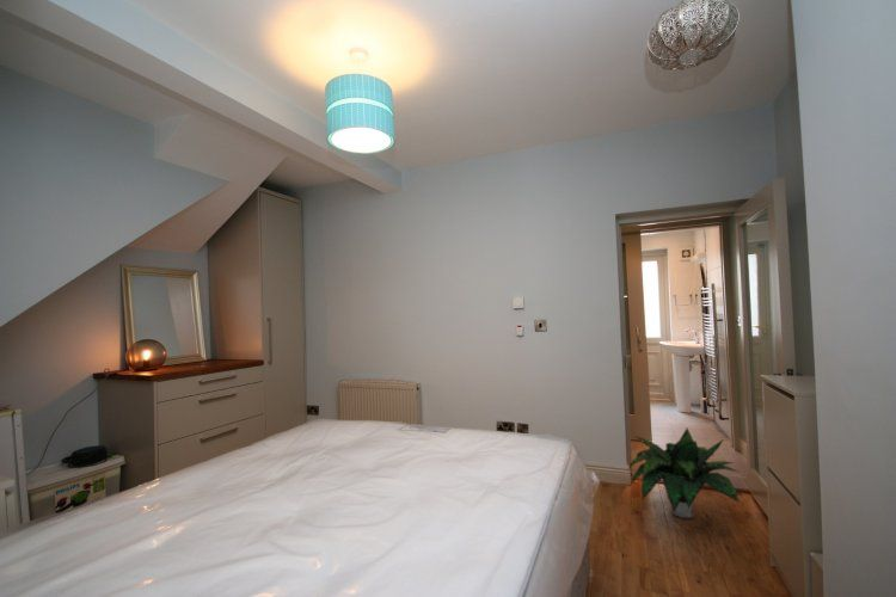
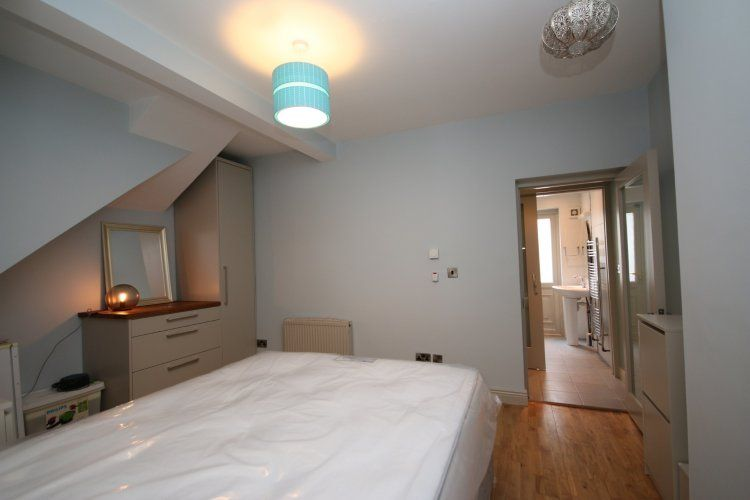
- potted plant (685, 473)
